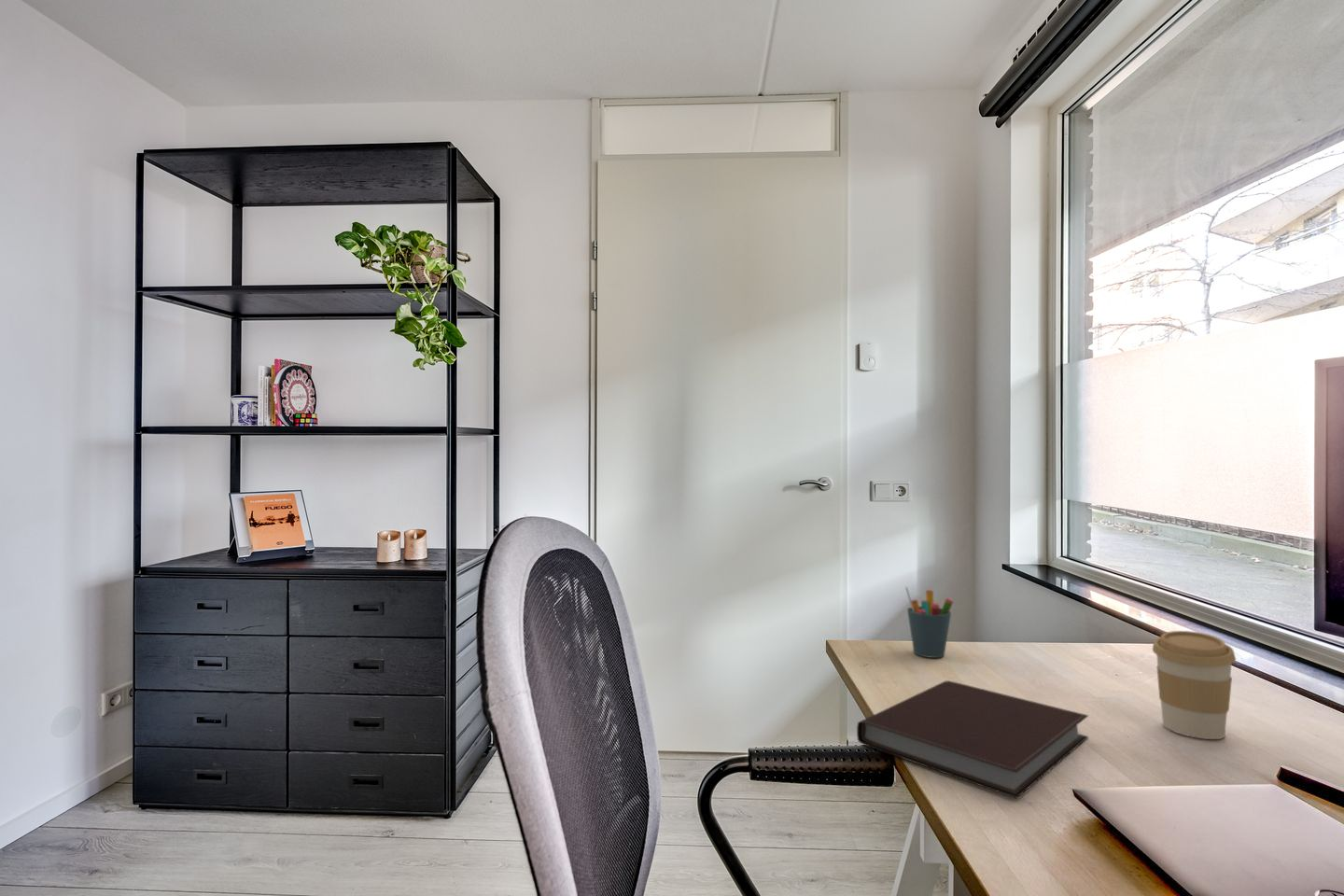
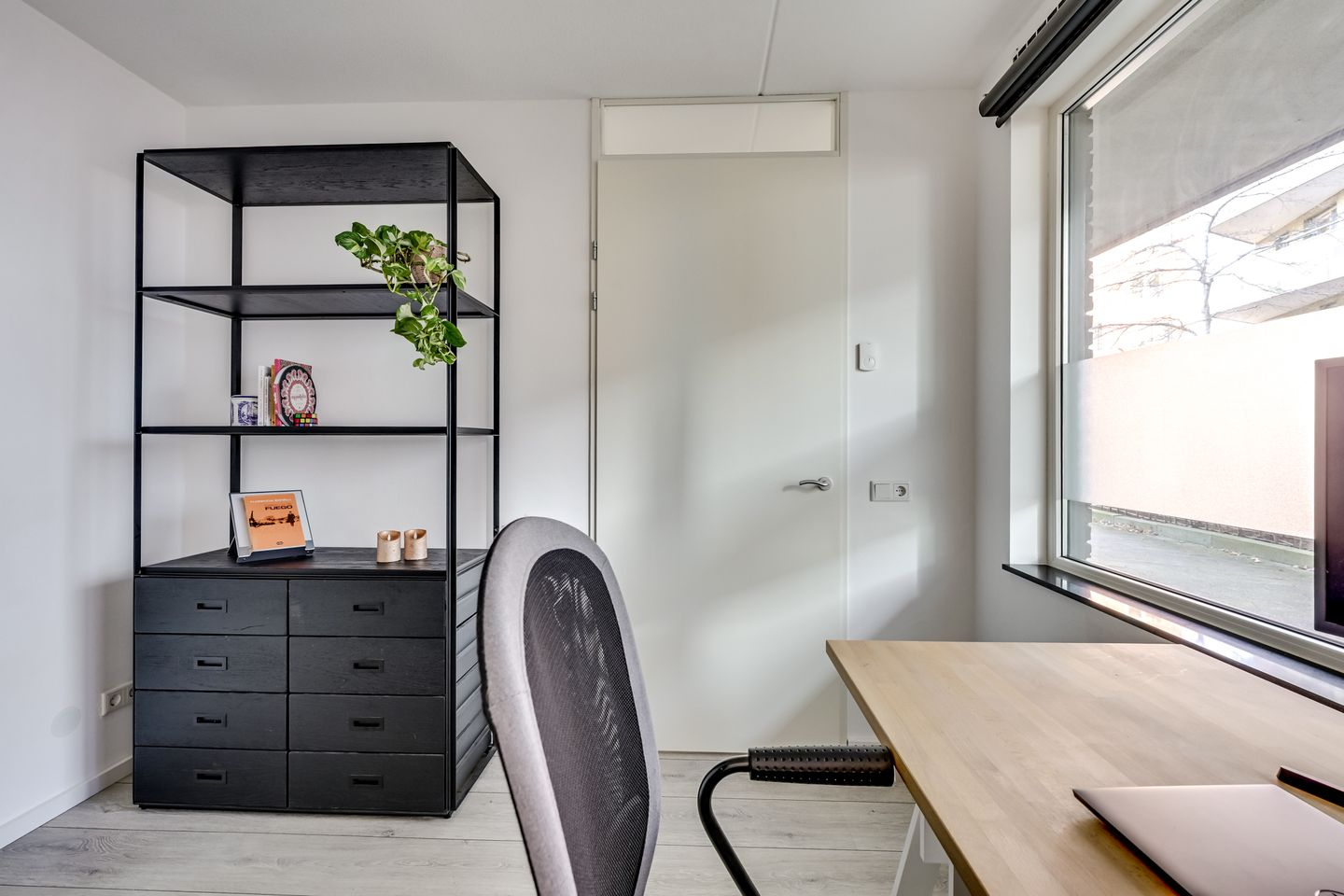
- notebook (973, 728)
- pen holder (929, 620)
- coffee cup (1193, 682)
